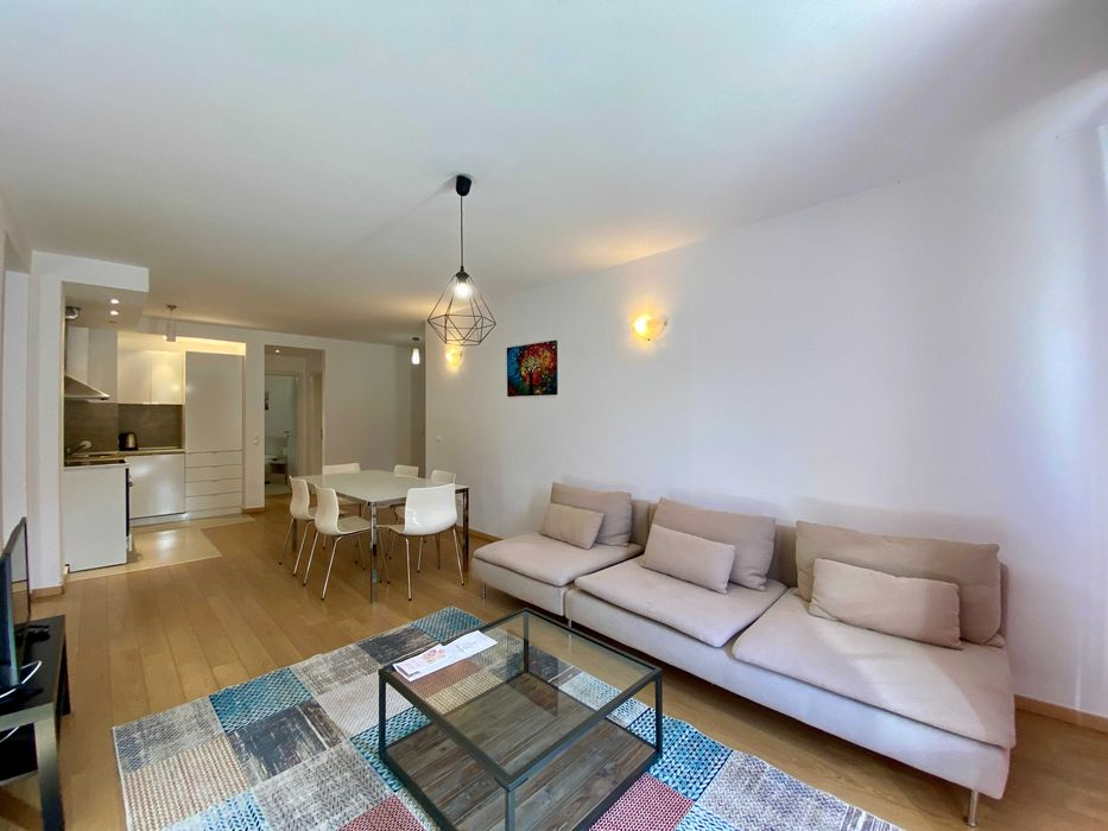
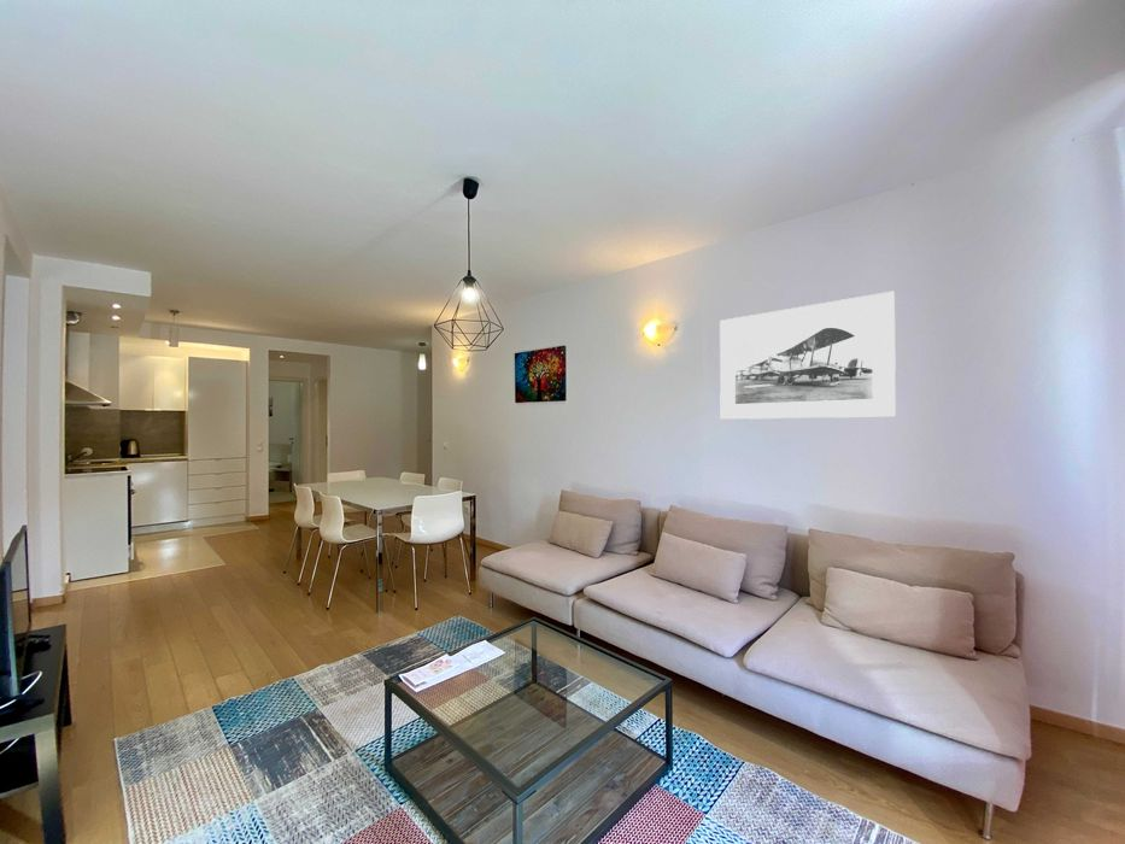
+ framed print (797, 363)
